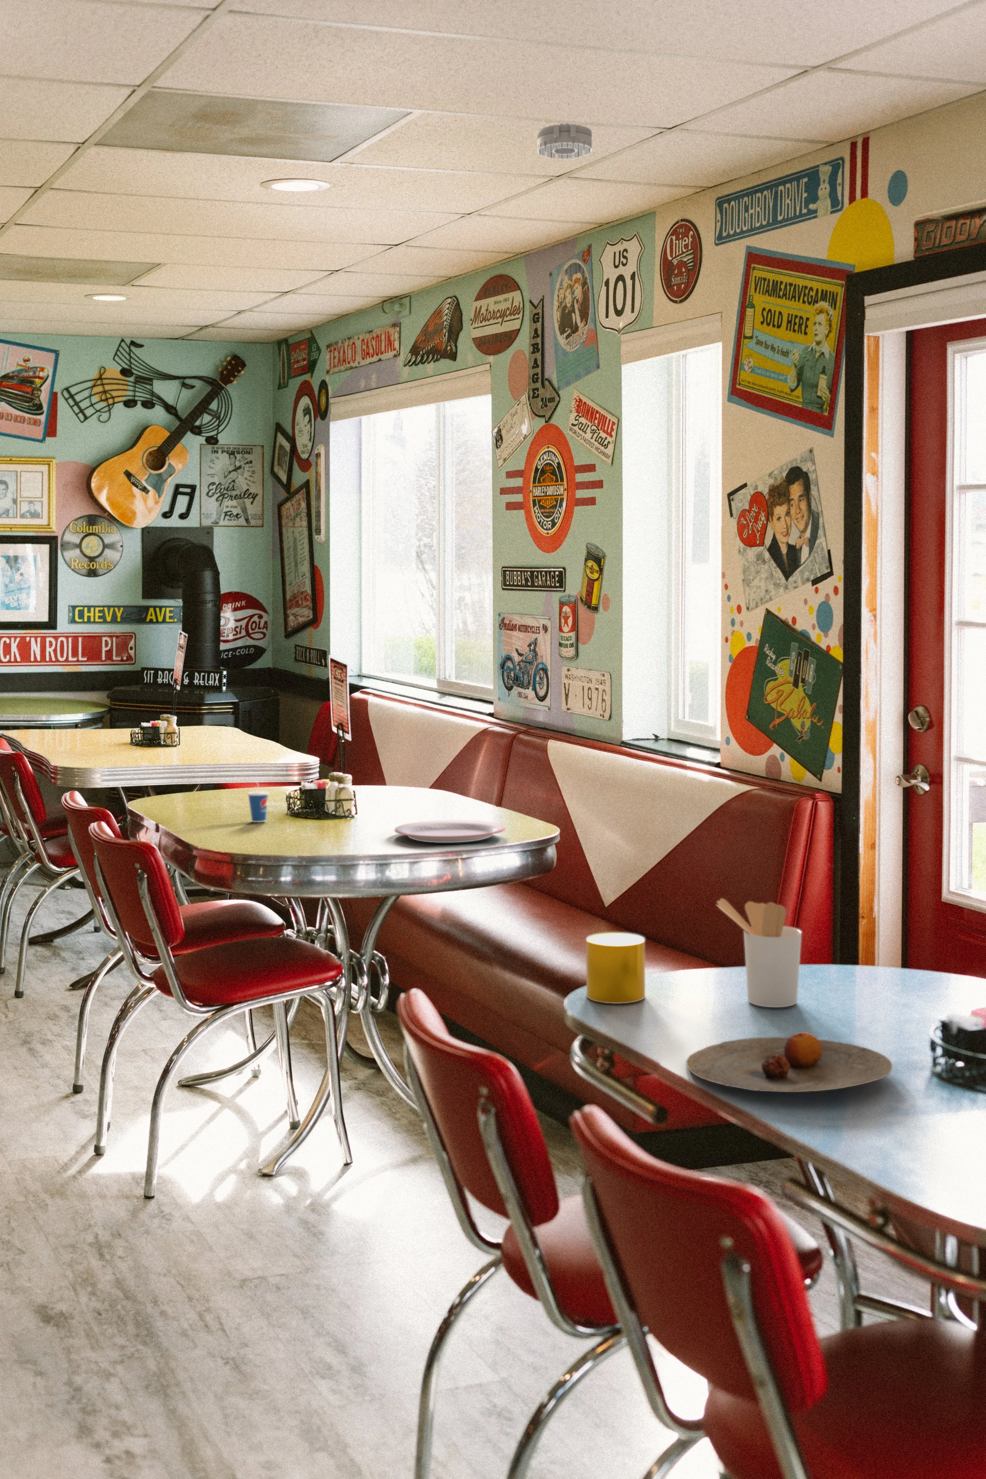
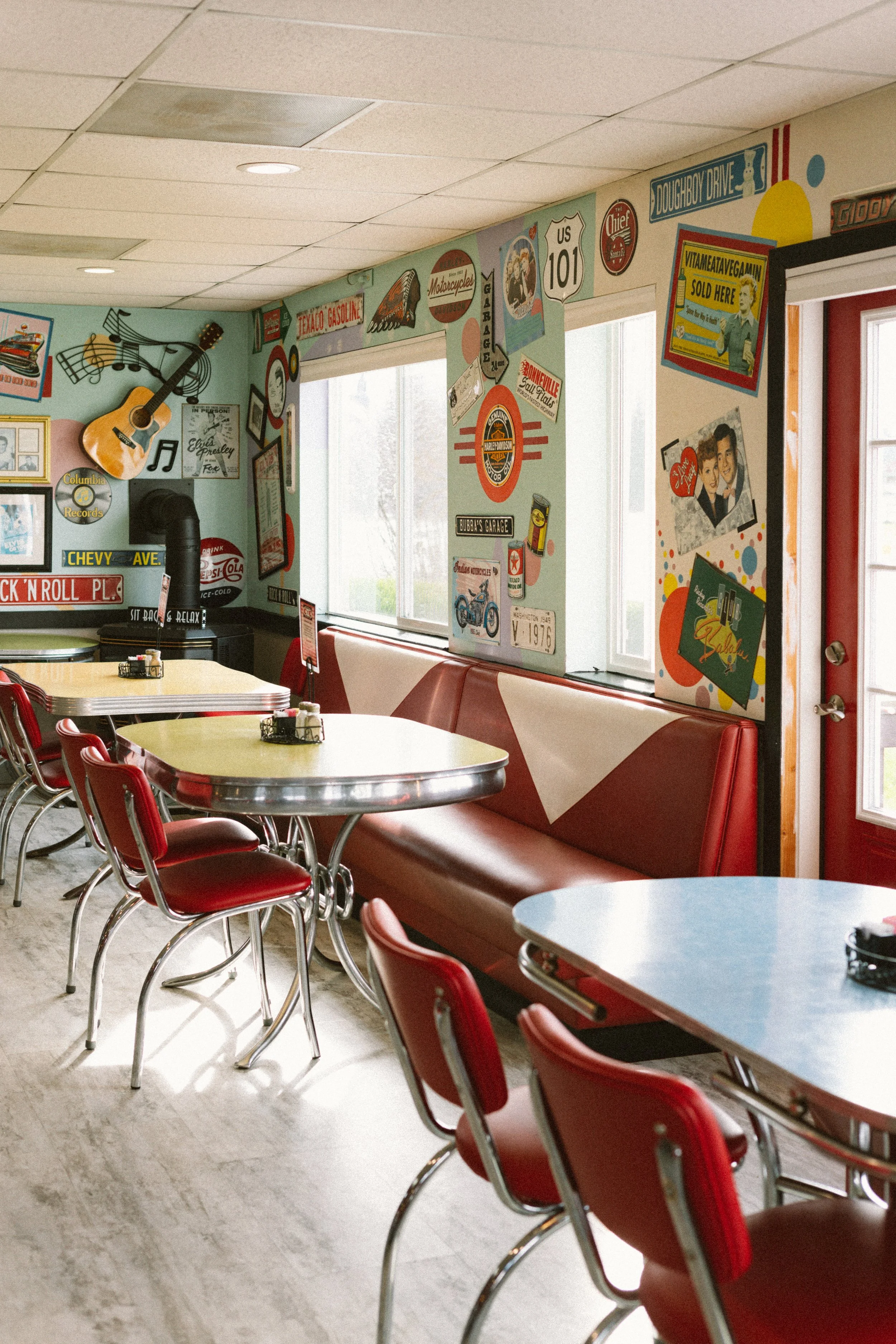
- cup (615, 967)
- cup (258, 799)
- plate (788, 1054)
- utensil holder (757, 949)
- plate (450, 832)
- smoke detector (565, 141)
